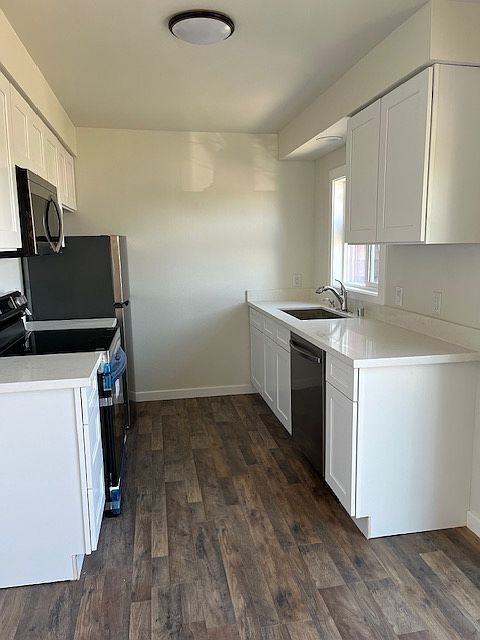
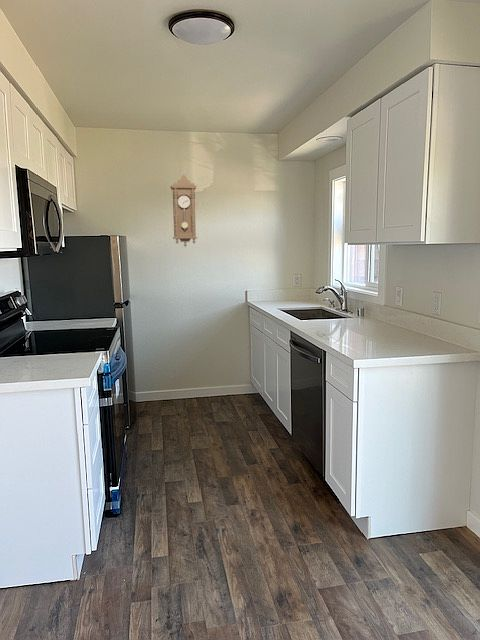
+ pendulum clock (184, 211)
